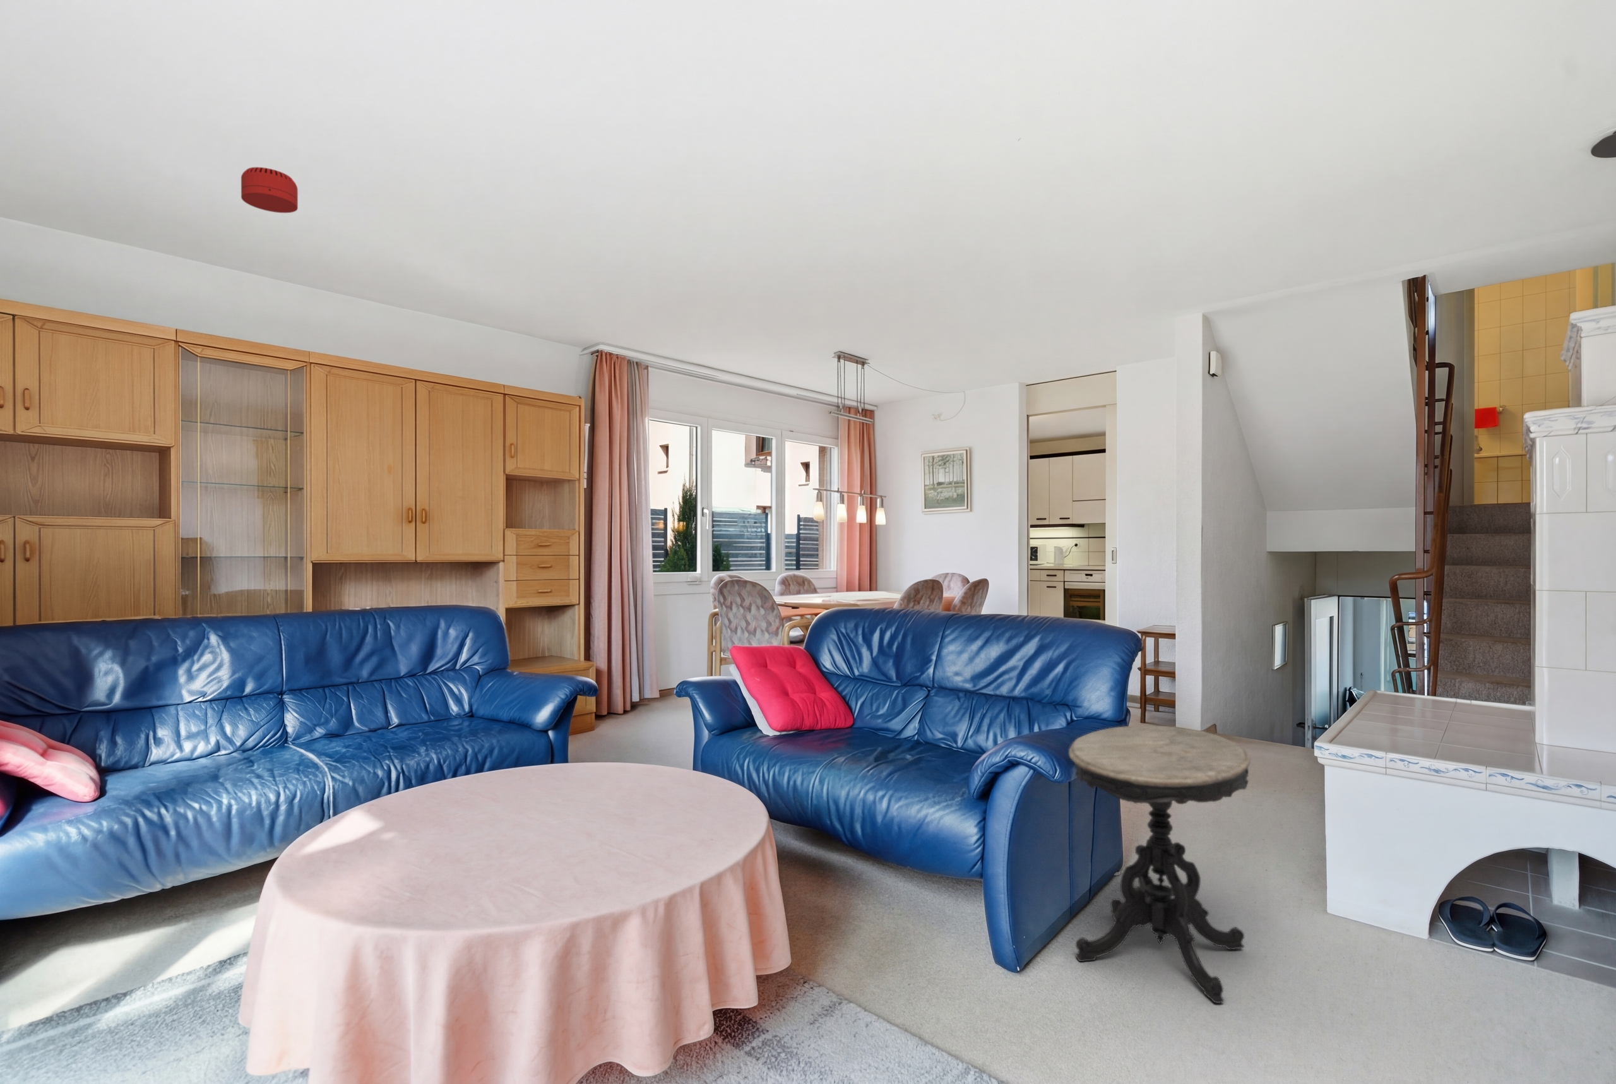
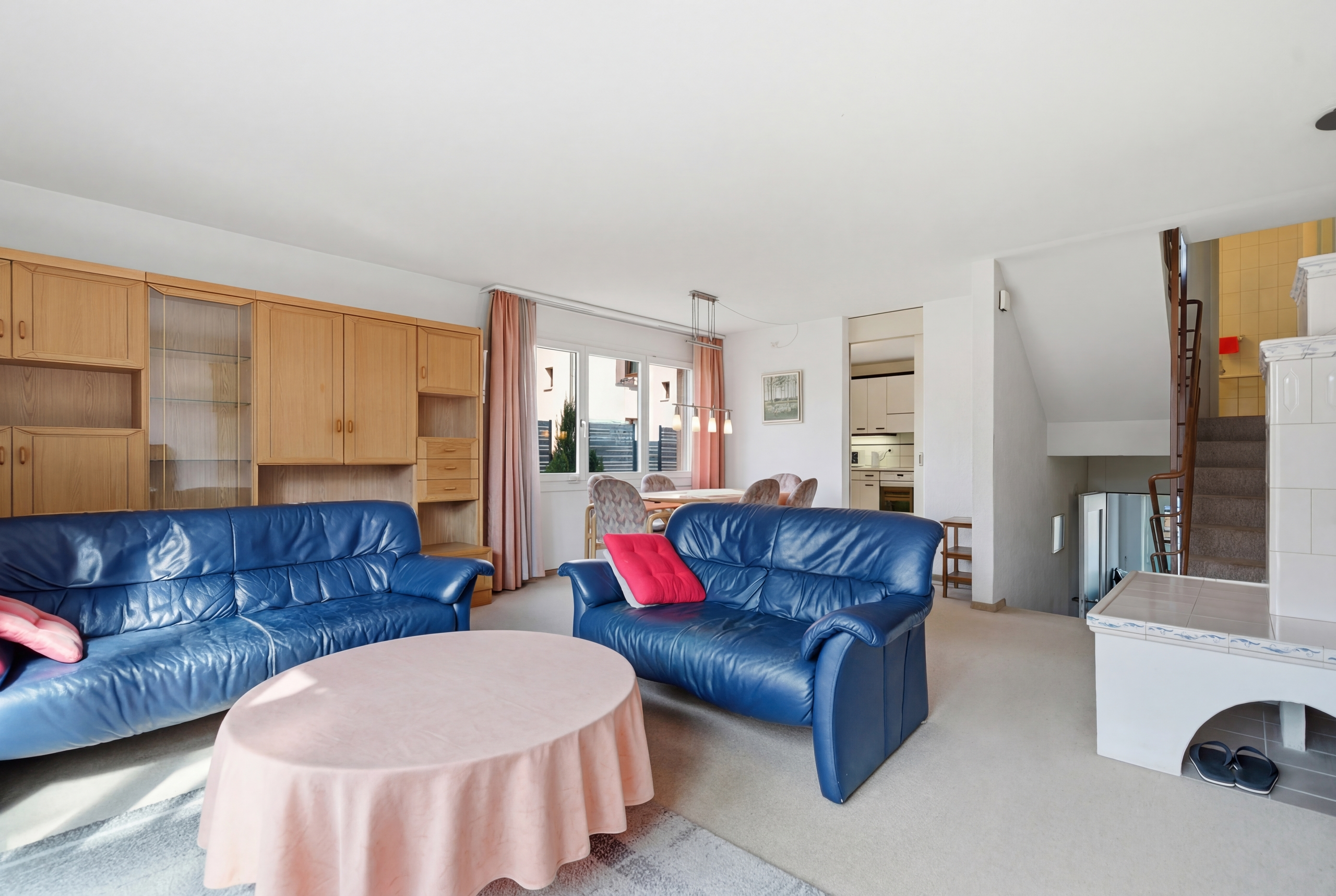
- smoke detector (270, 189)
- side table (1158, 851)
